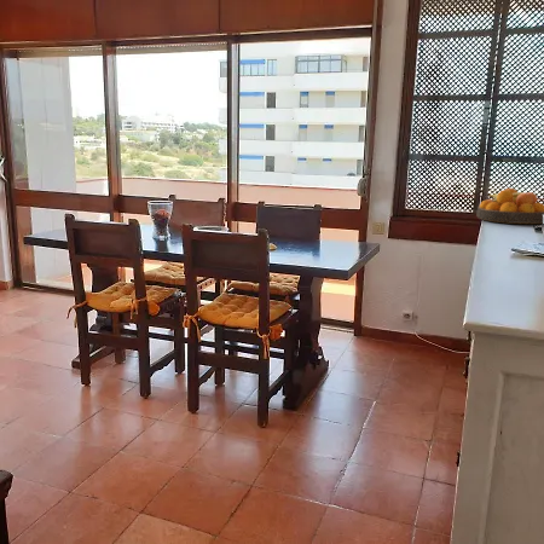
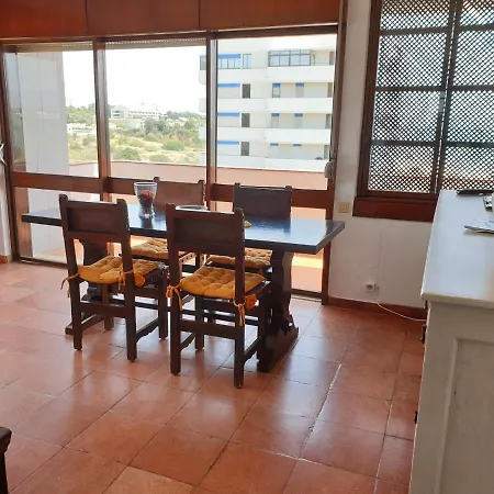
- fruit bowl (514, 204)
